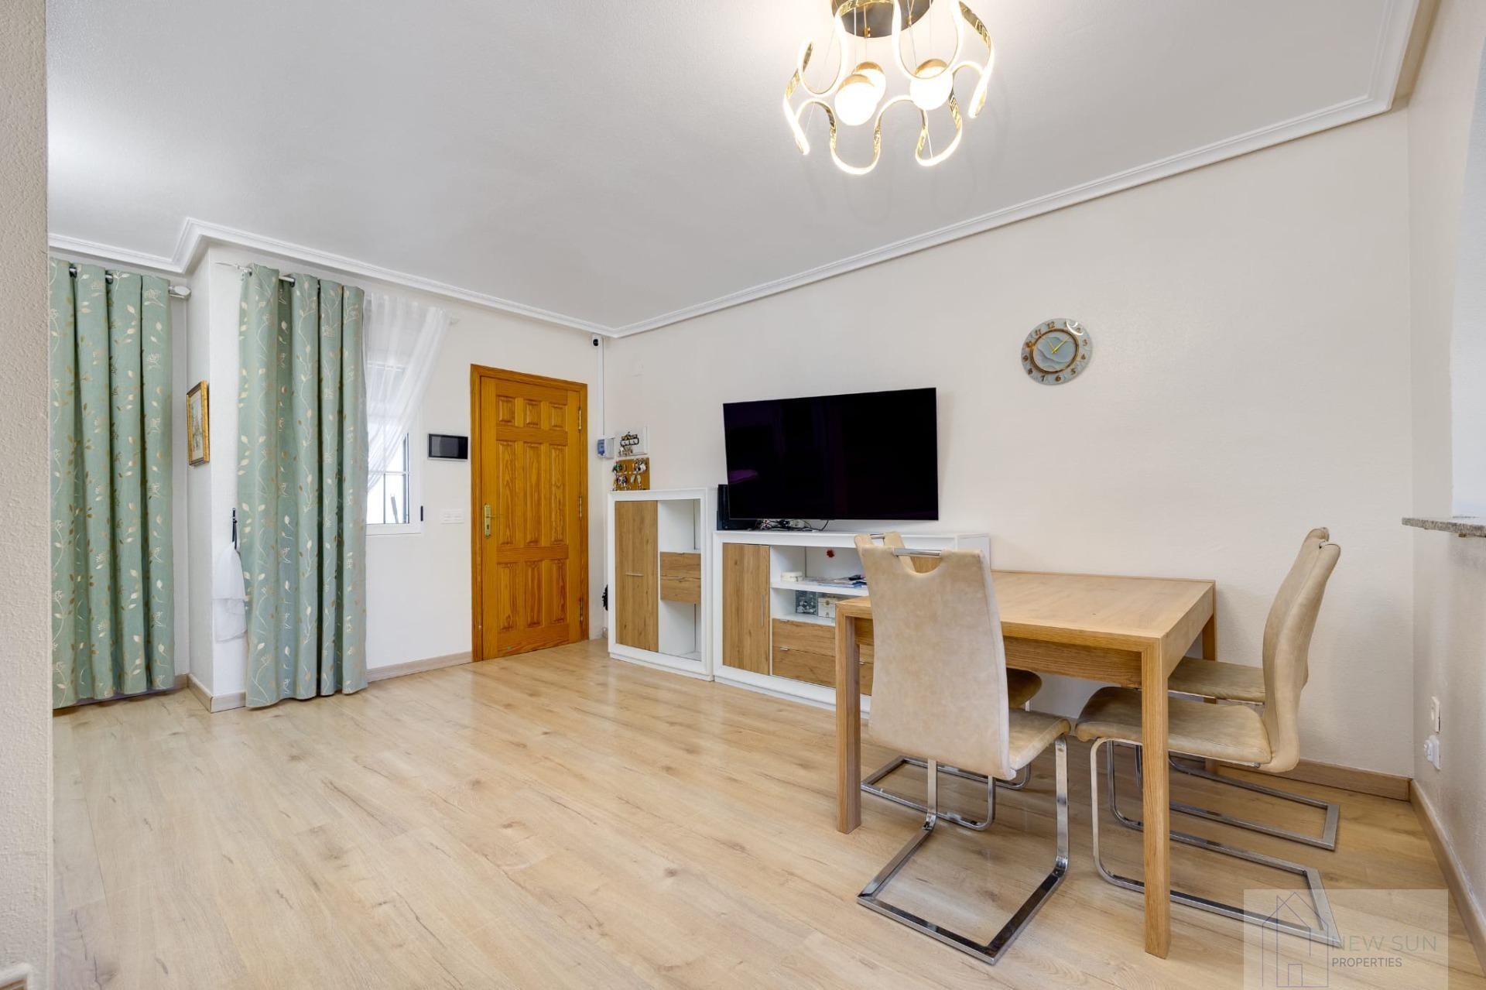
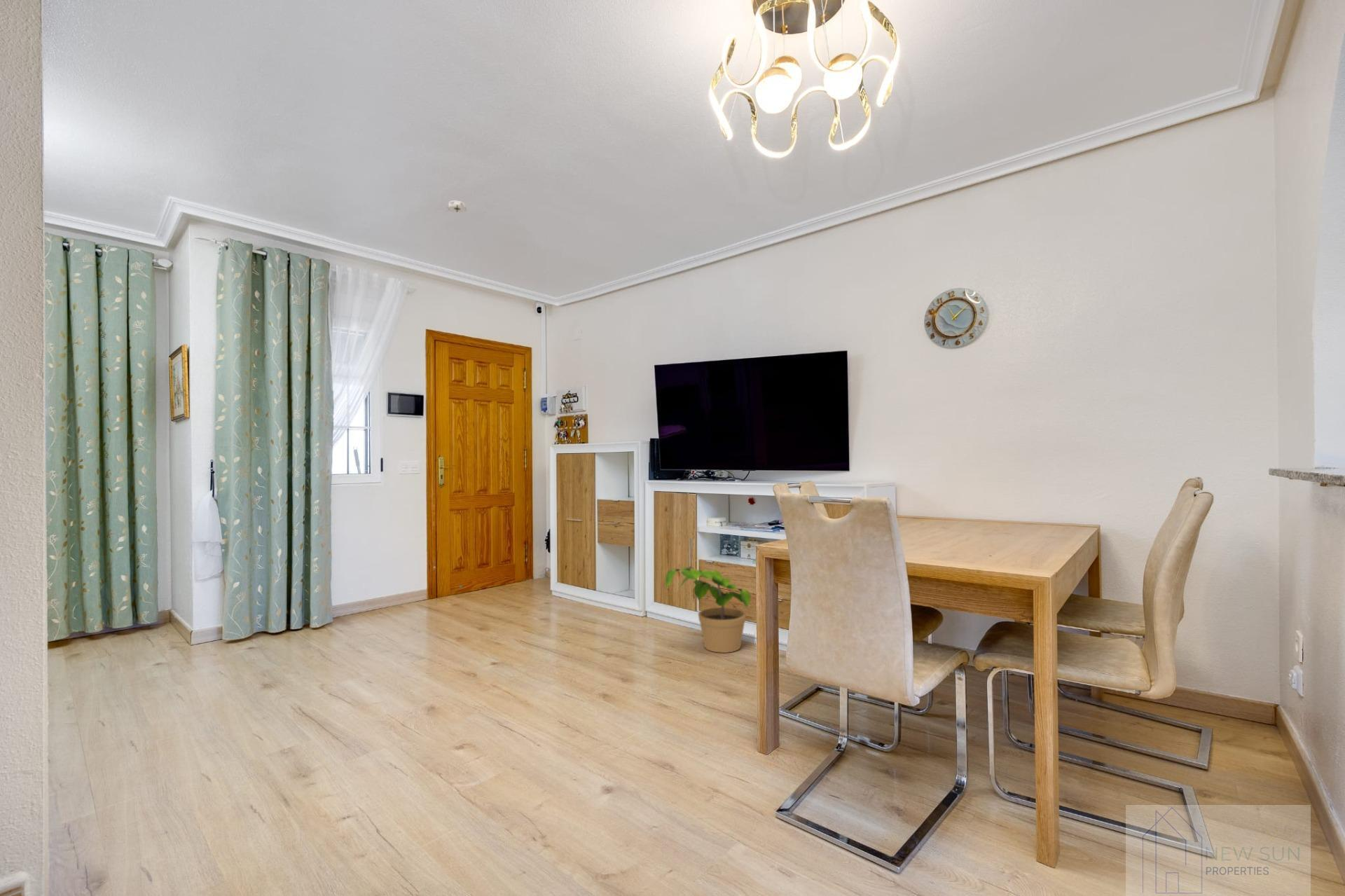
+ smoke detector (456, 206)
+ potted plant (701, 610)
